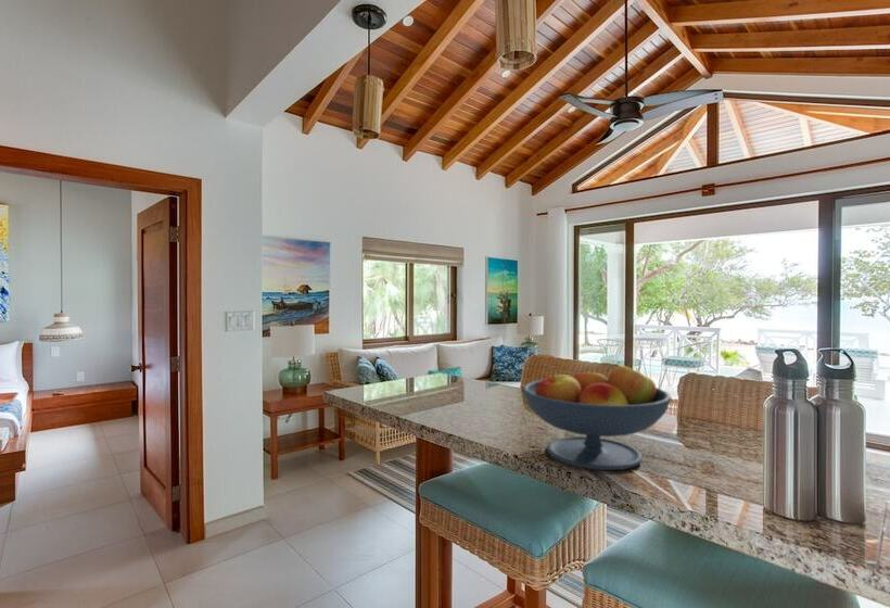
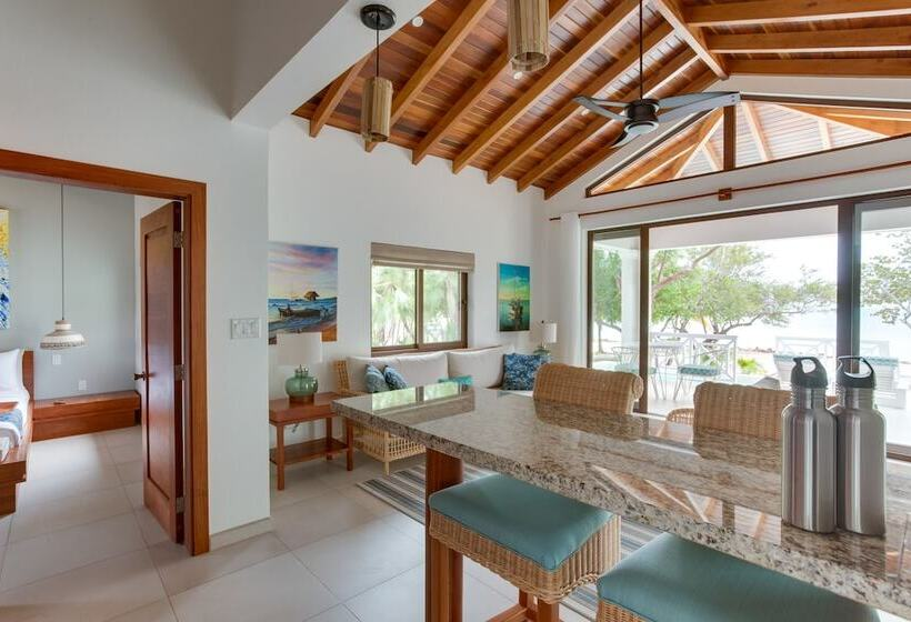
- fruit bowl (593, 410)
